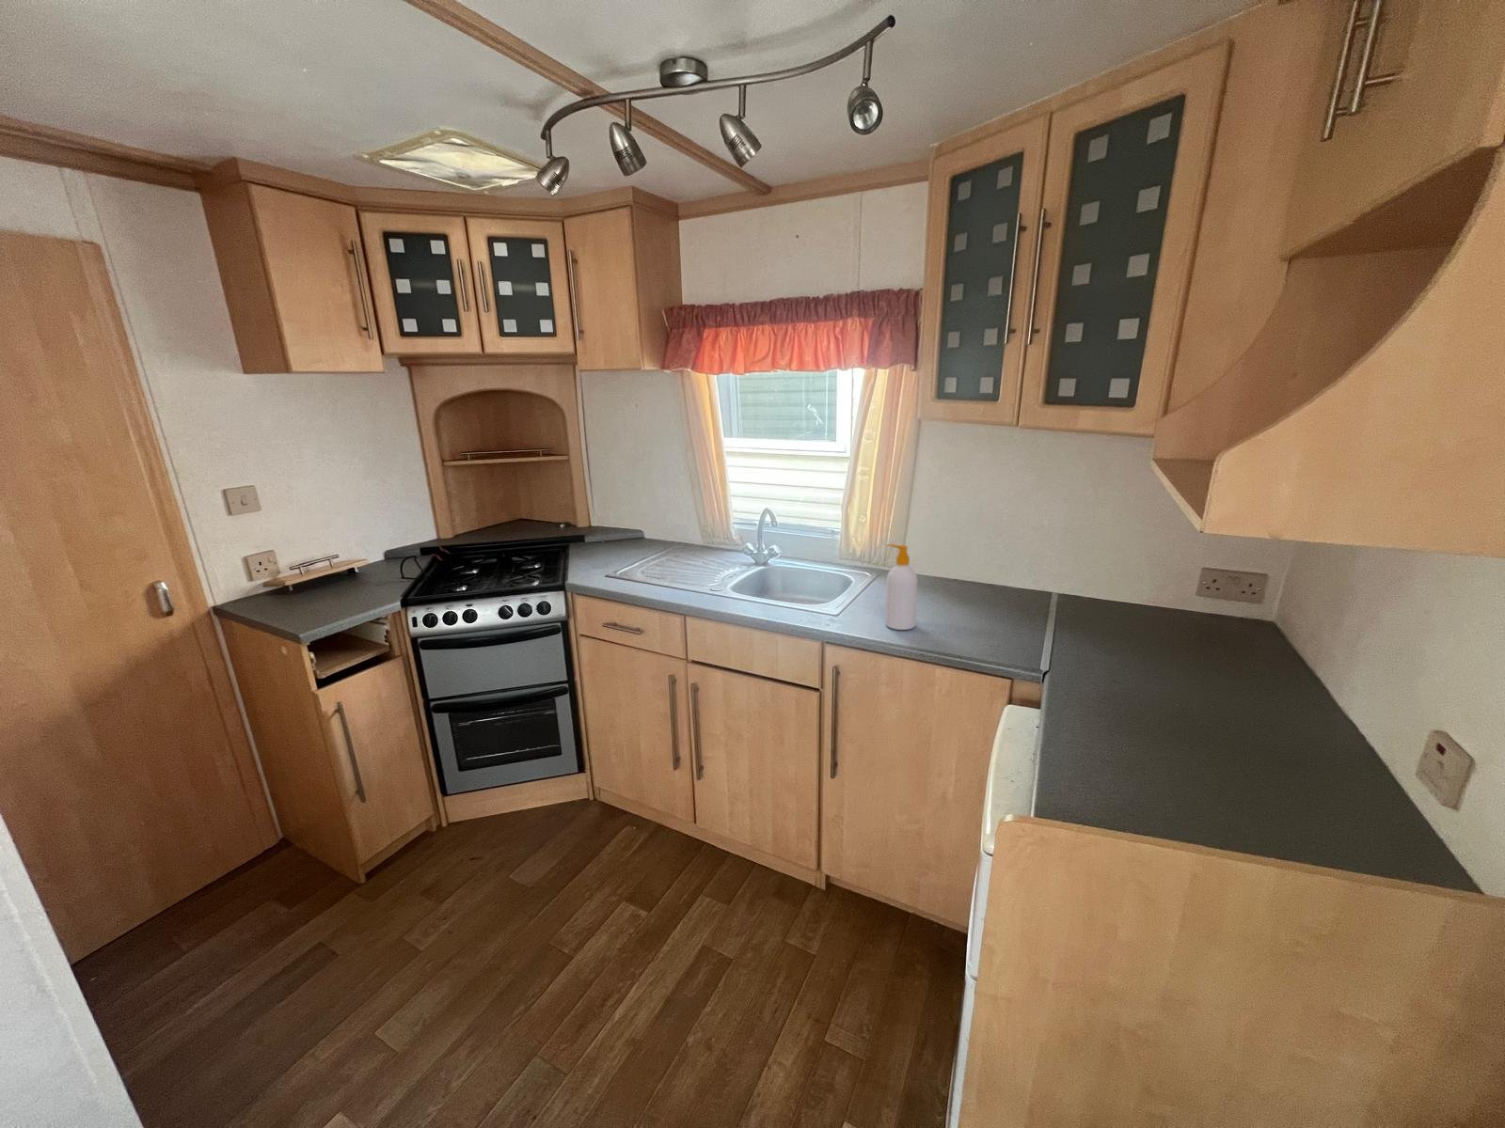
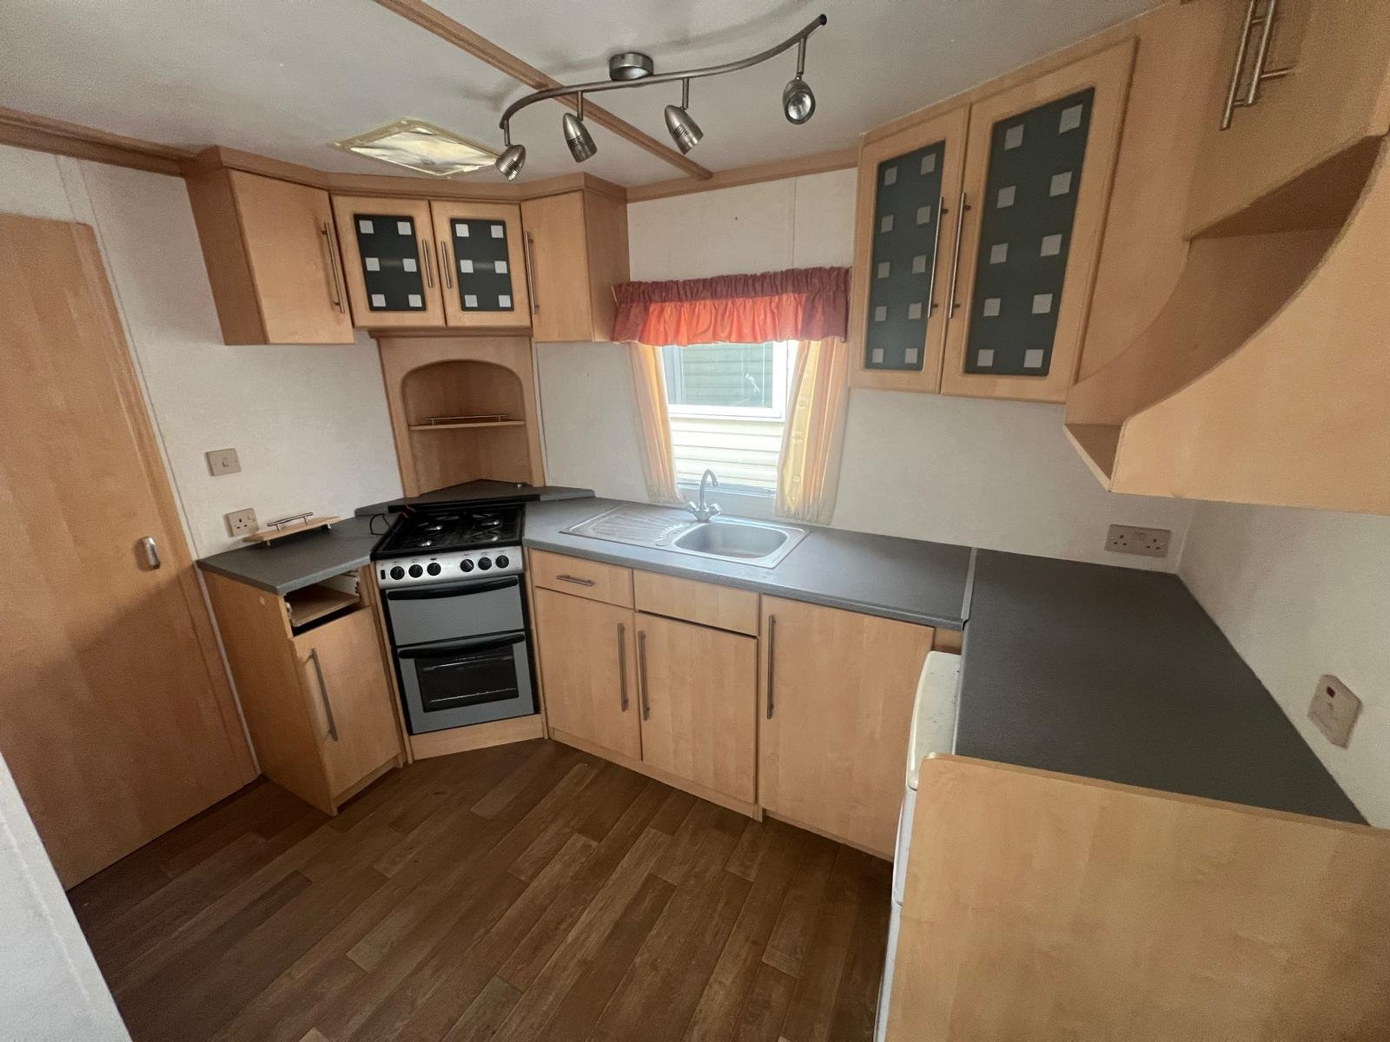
- soap bottle (901, 585)
